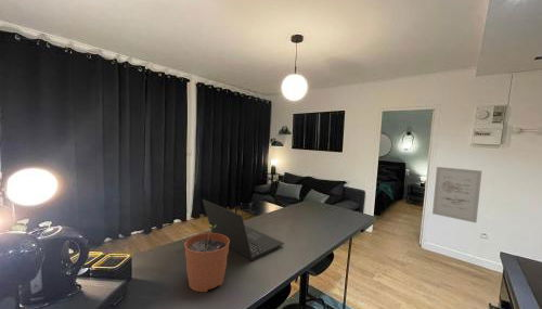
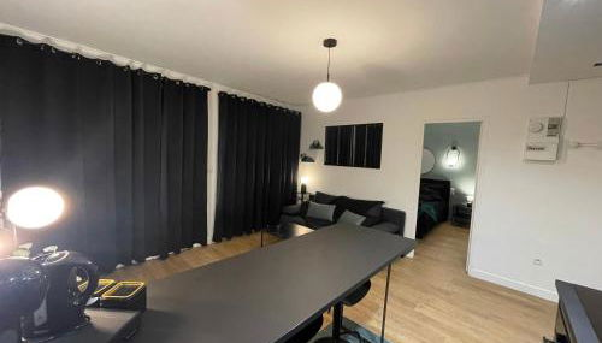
- wall art (455, 193)
- laptop (243, 222)
- plant pot (207, 252)
